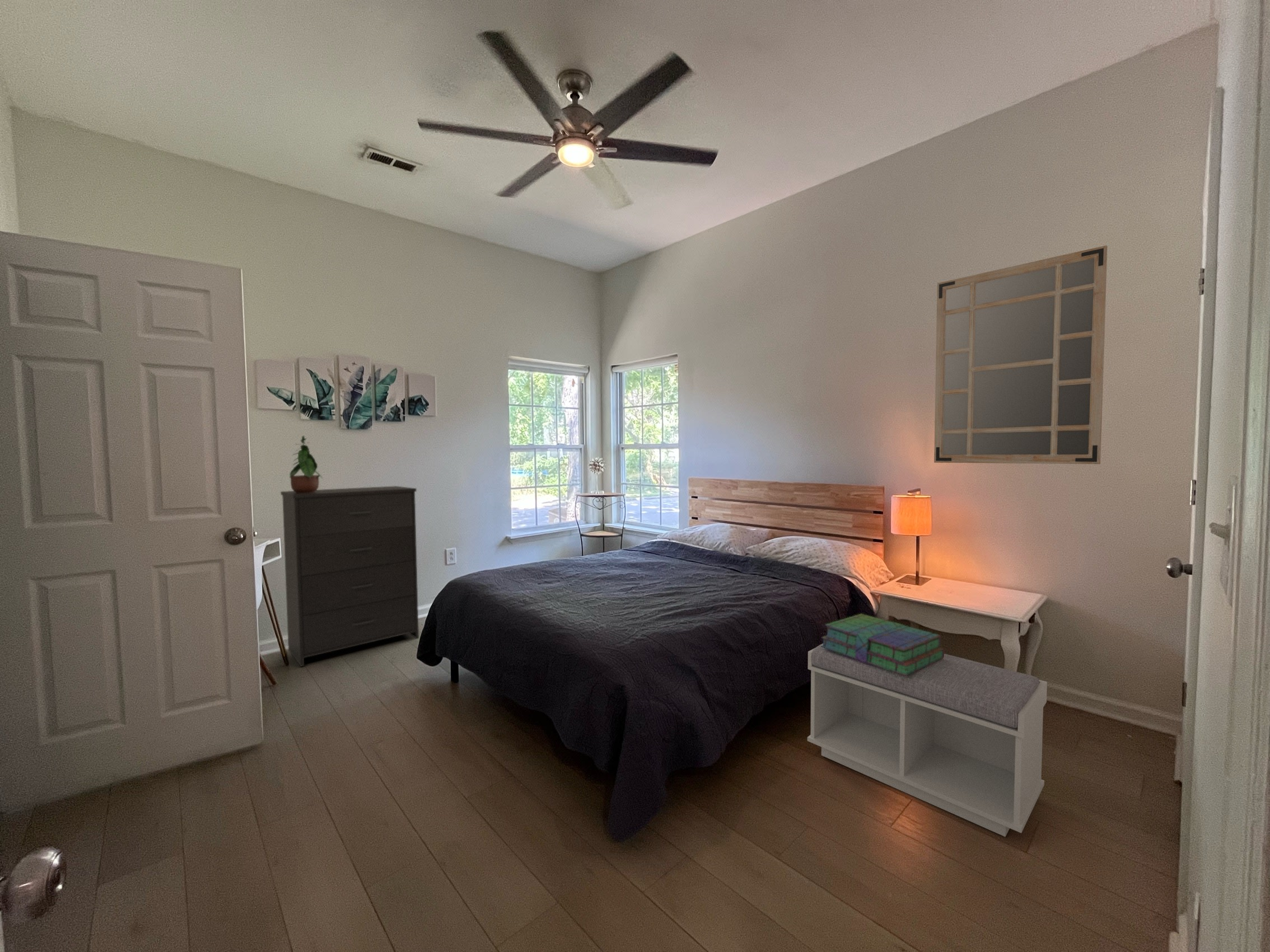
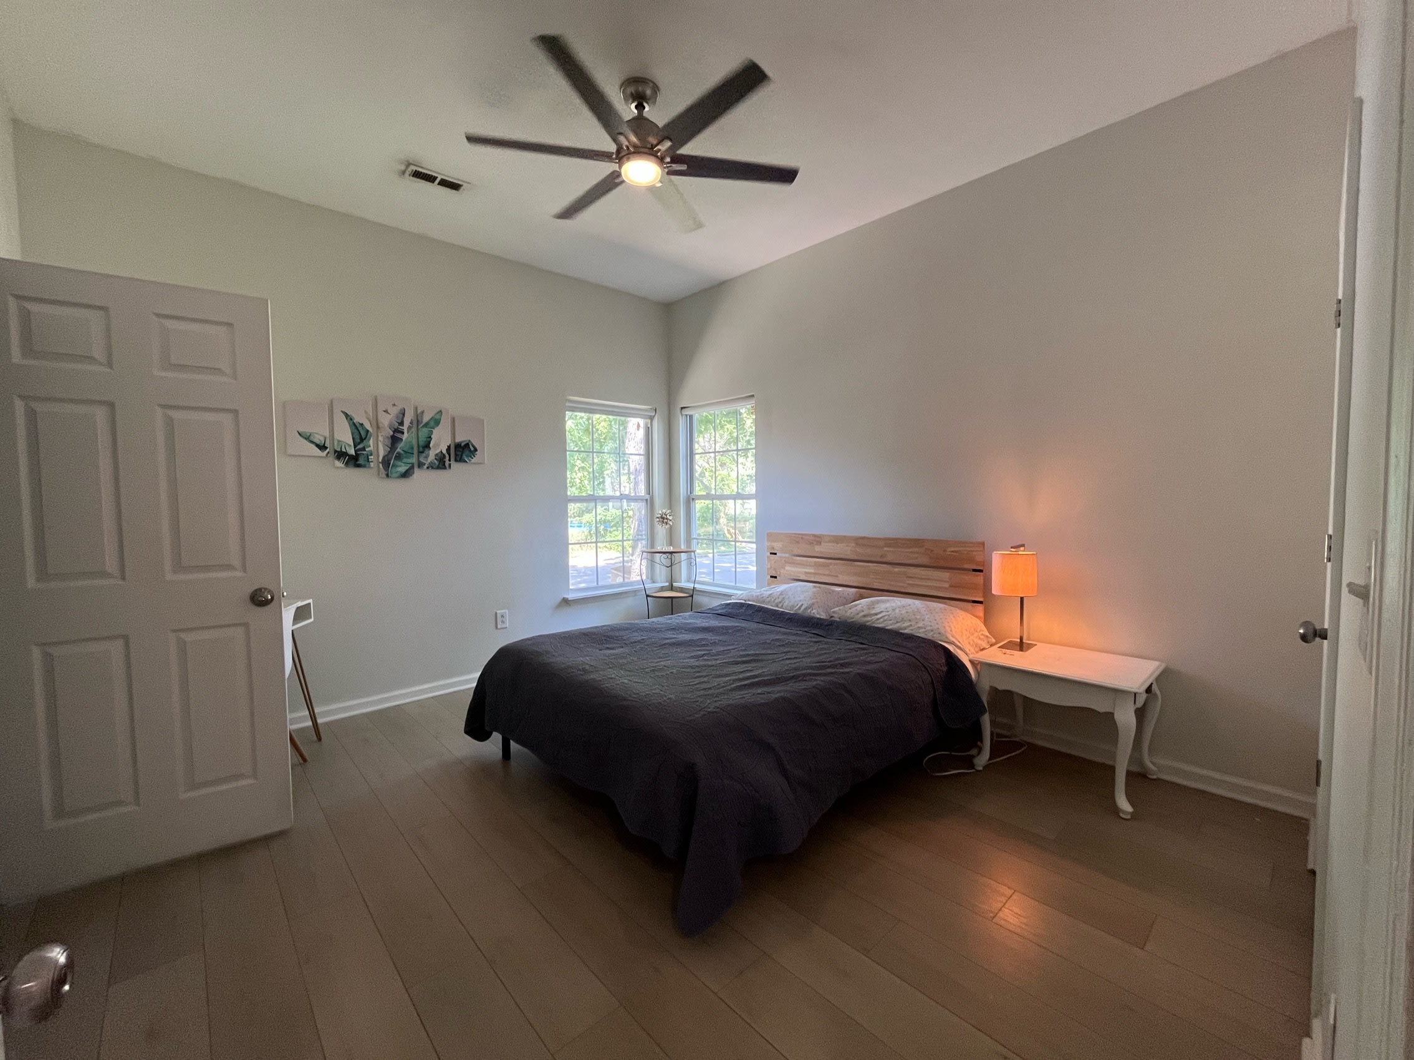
- dresser (353, 567)
- mirror (1011, 365)
- potted plant (306, 463)
- bench (917, 717)
- stack of books (881, 640)
